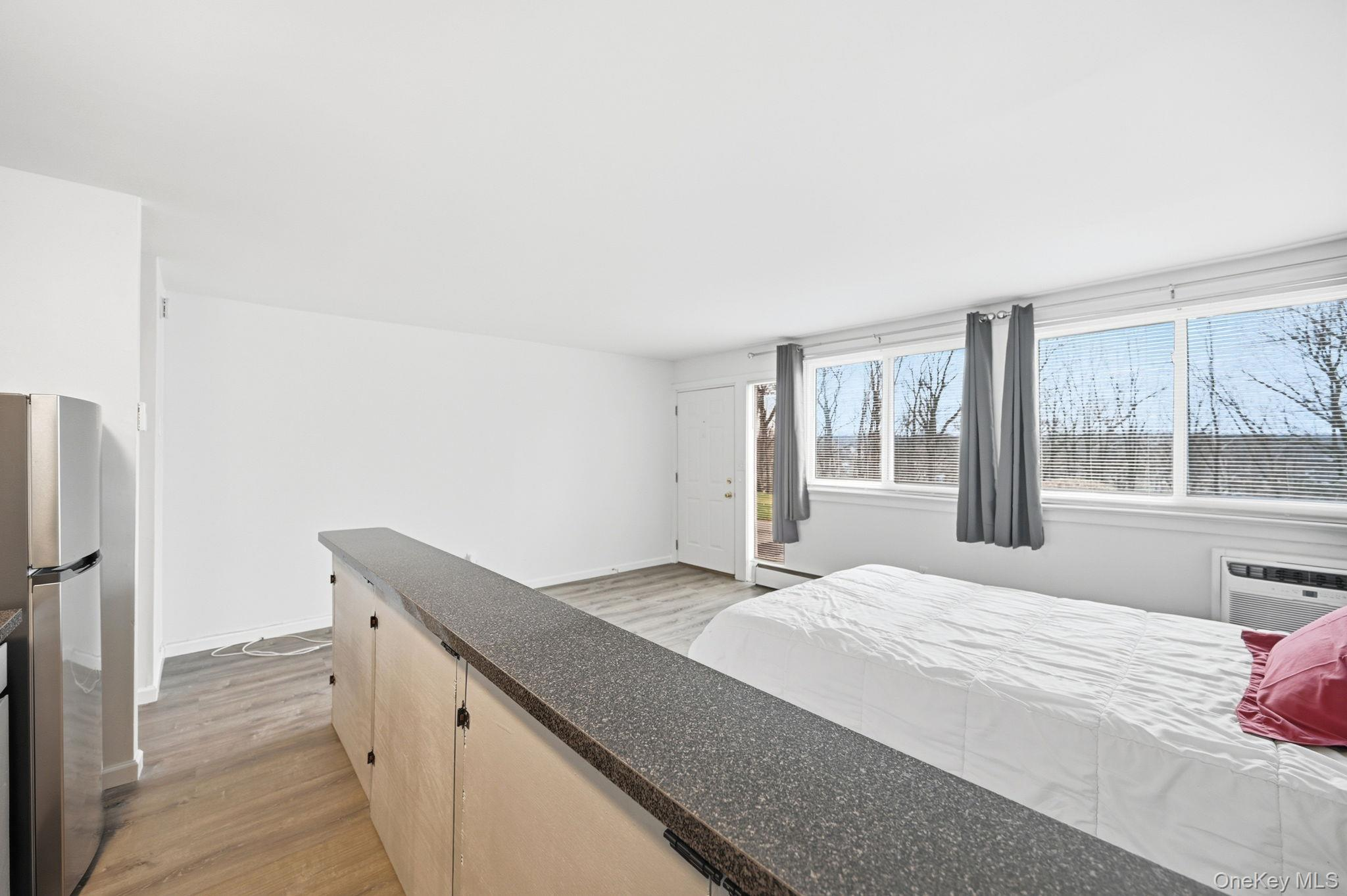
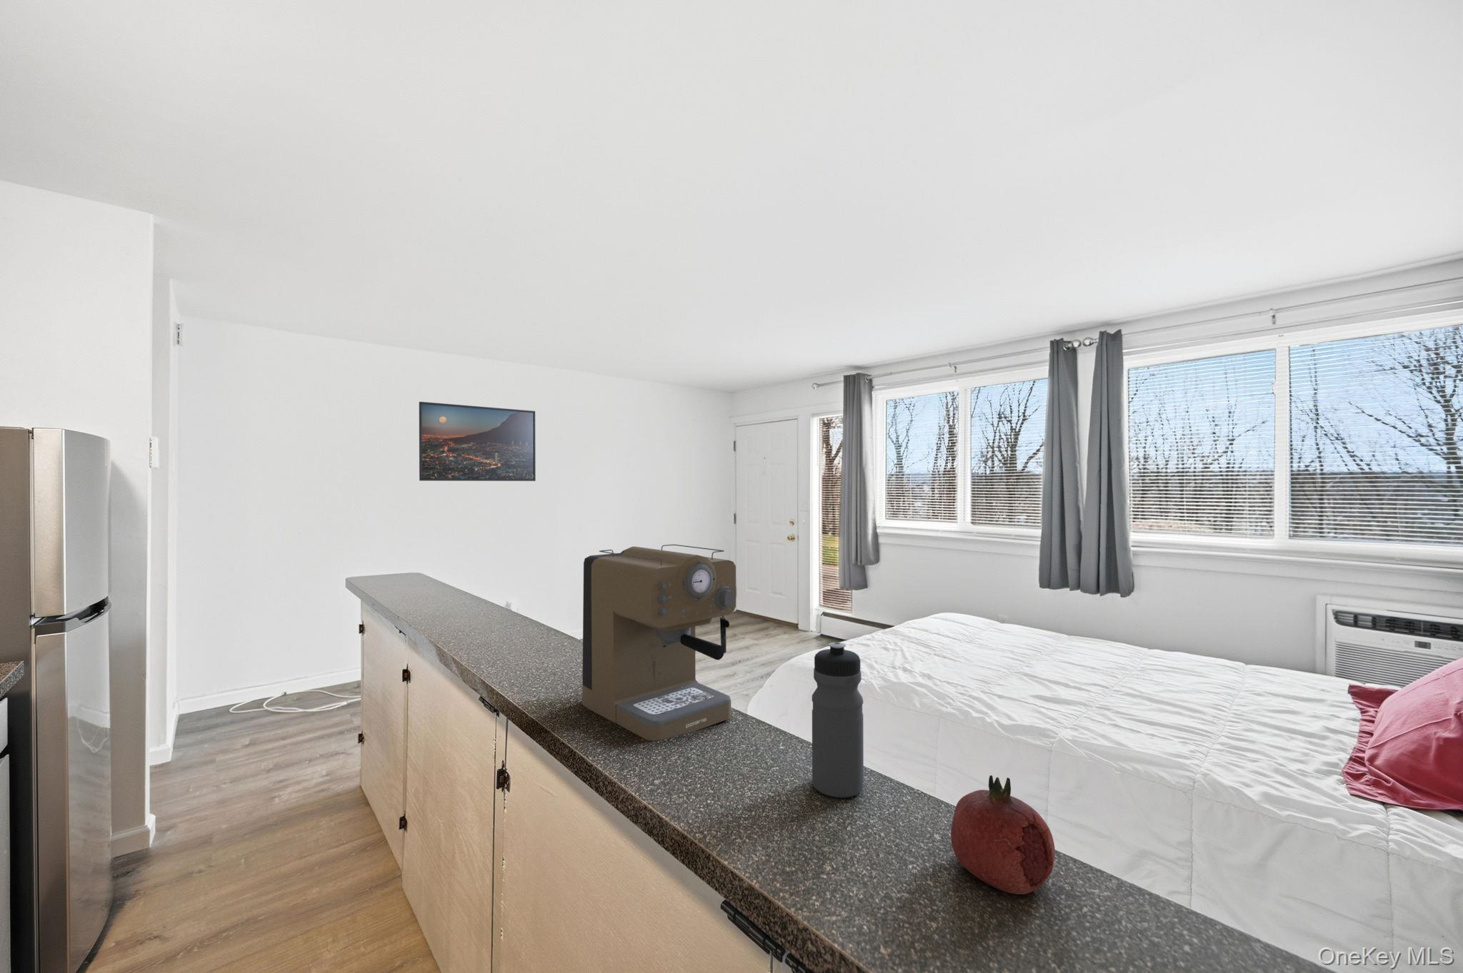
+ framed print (481, 443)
+ fruit (1000, 823)
+ coffee maker (670, 630)
+ water bottle (837, 715)
